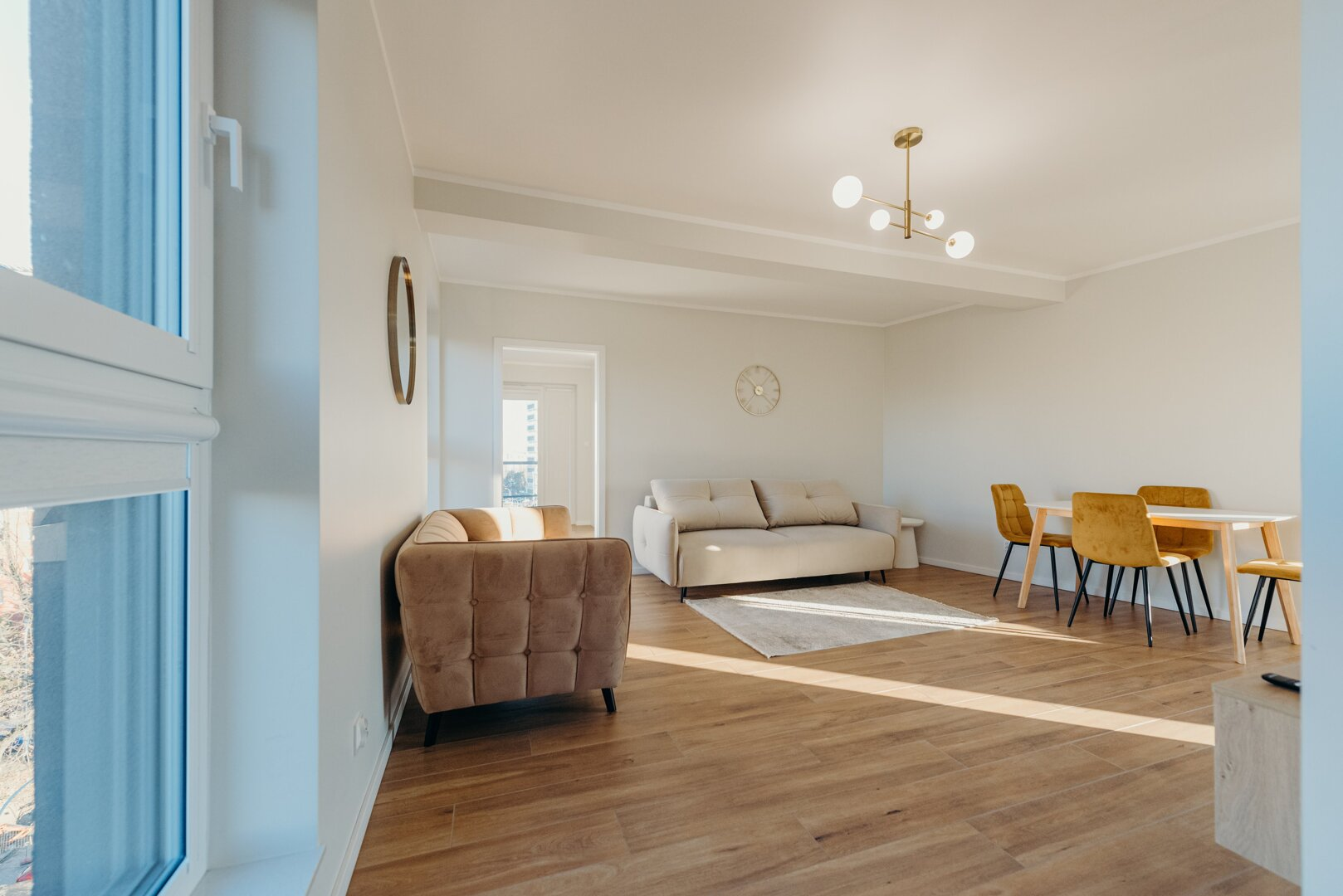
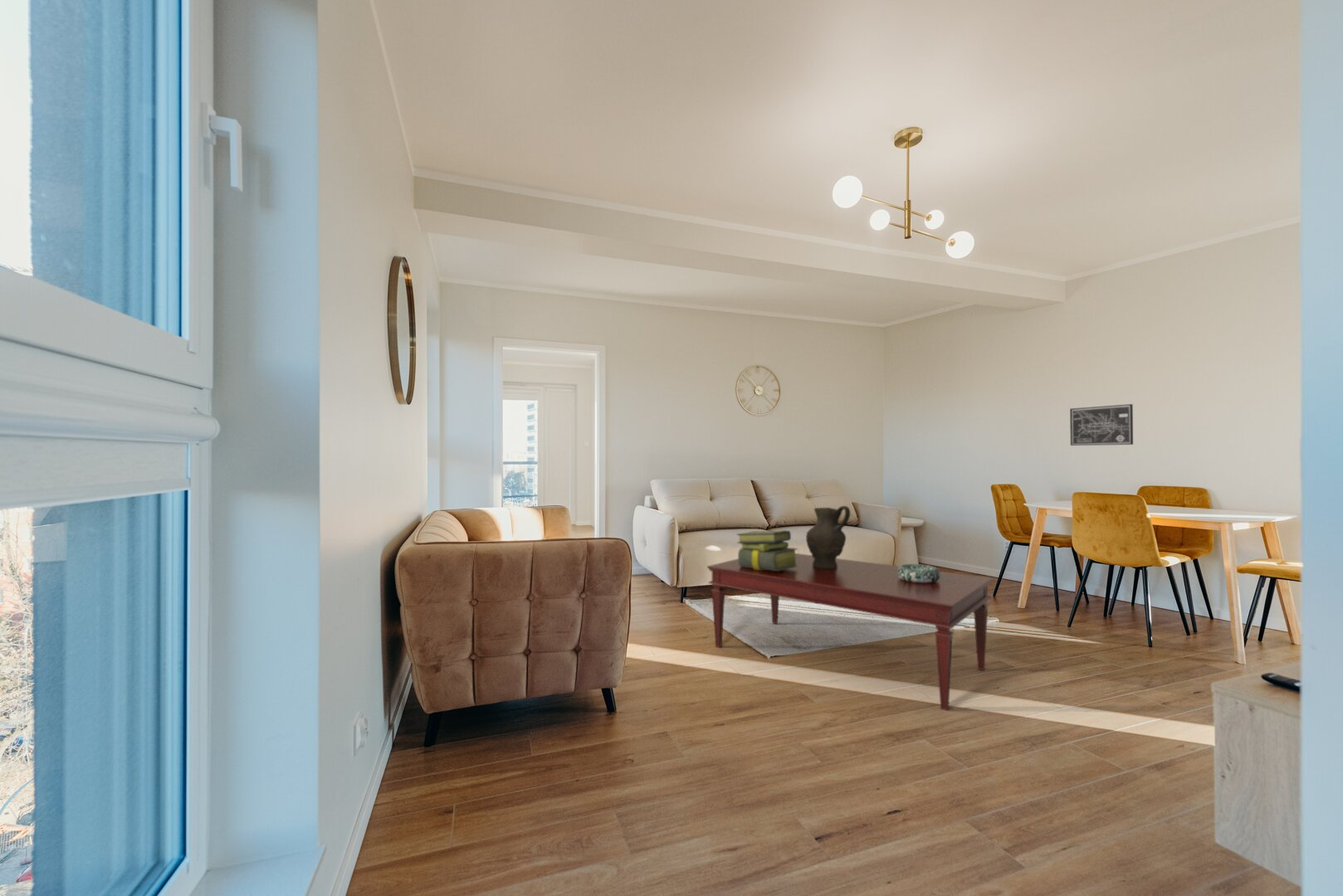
+ stack of books (764, 548)
+ decorative vase (828, 535)
+ coffee table (844, 608)
+ decorative bowl (918, 572)
+ wall art (1100, 426)
